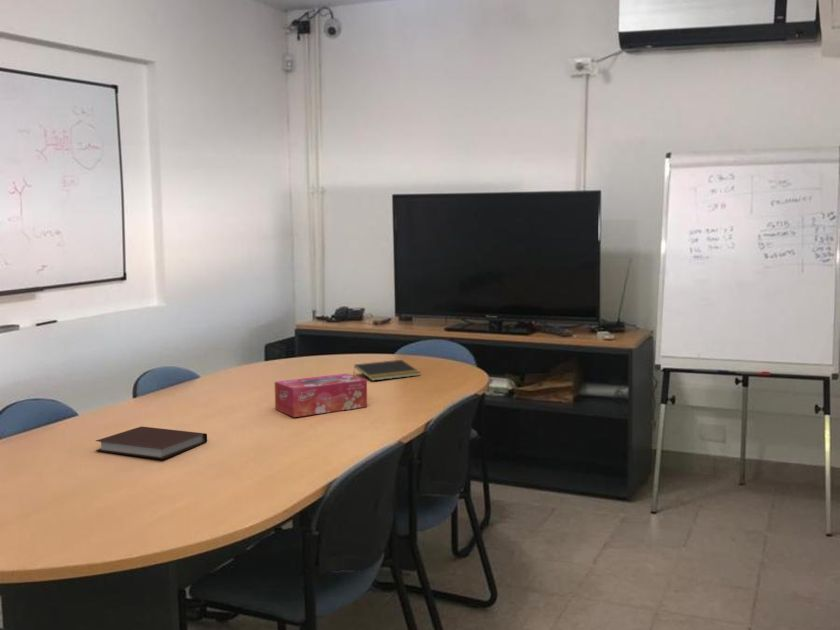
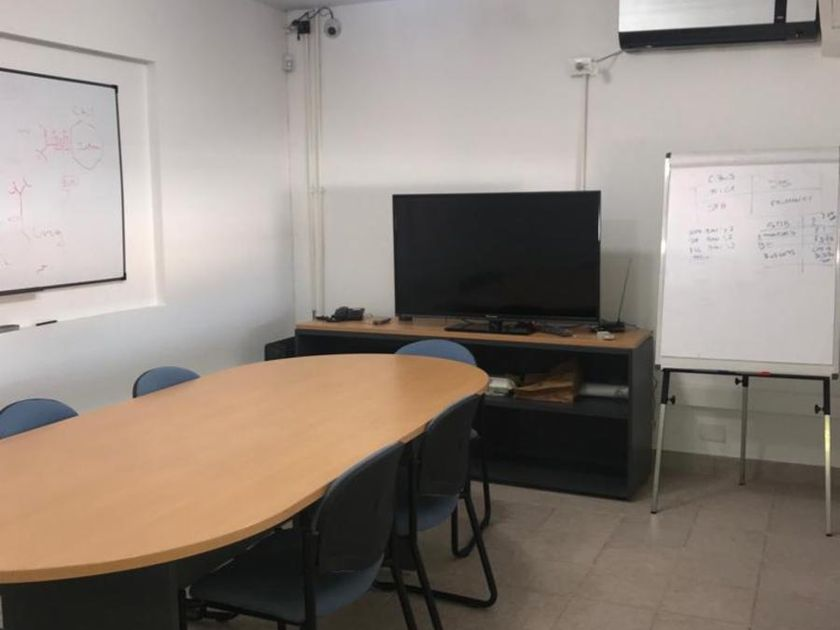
- tissue box (321, 394)
- notepad (387, 369)
- notebook (152, 441)
